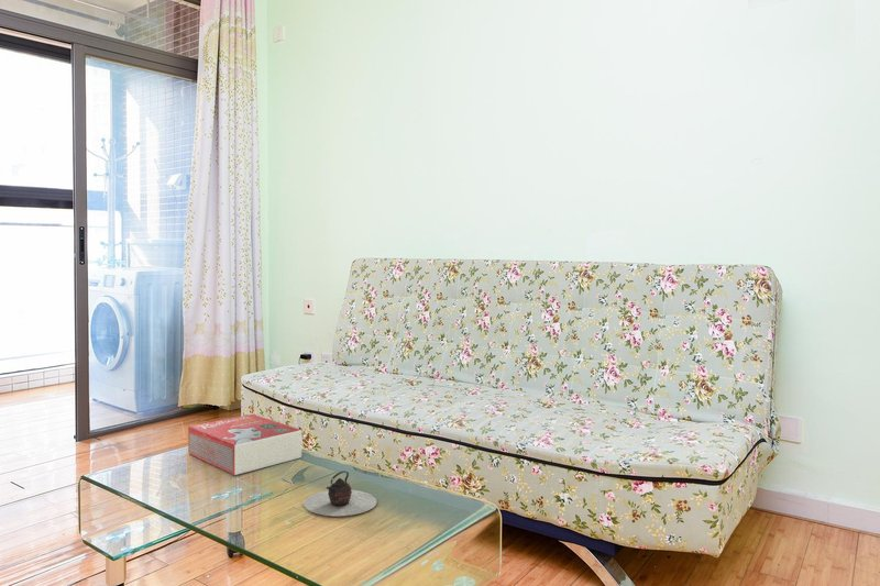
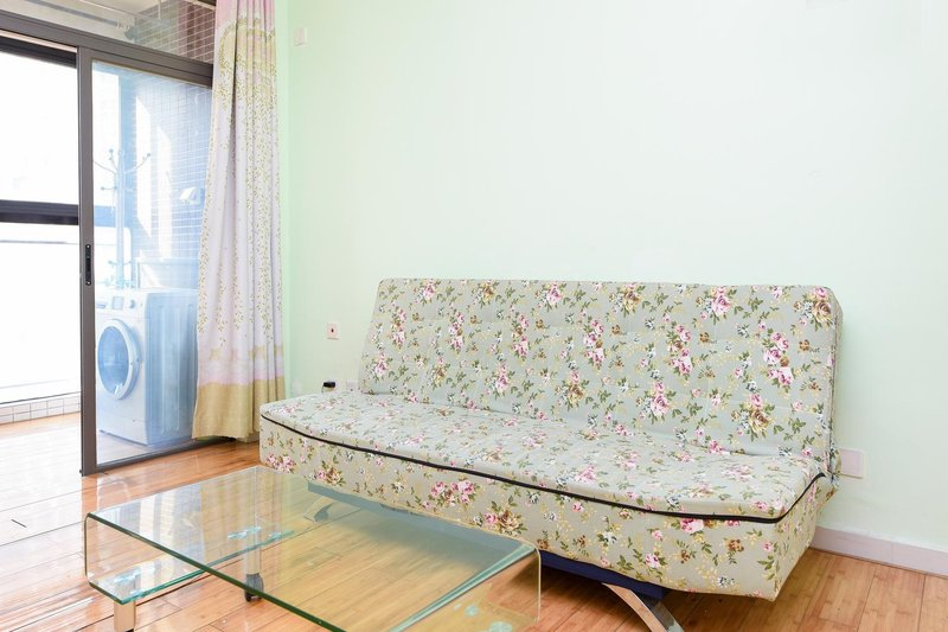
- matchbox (244, 441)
- teapot (340, 486)
